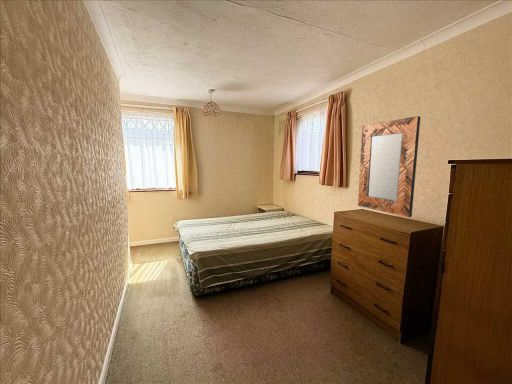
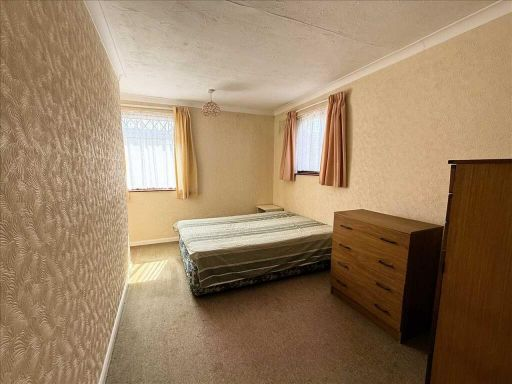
- home mirror (384, 167)
